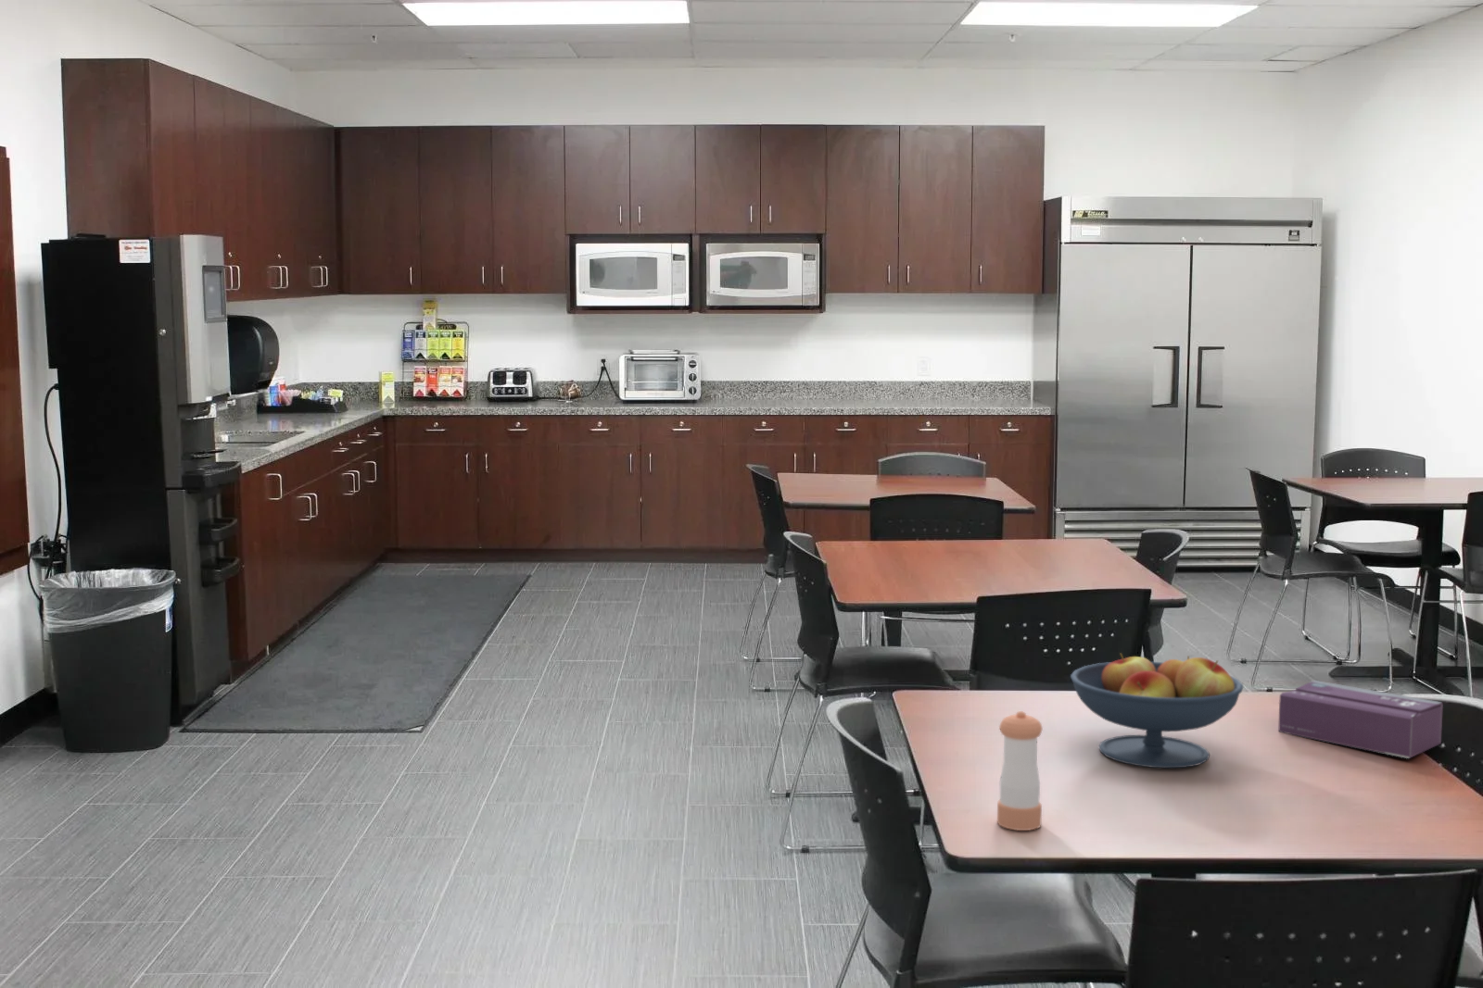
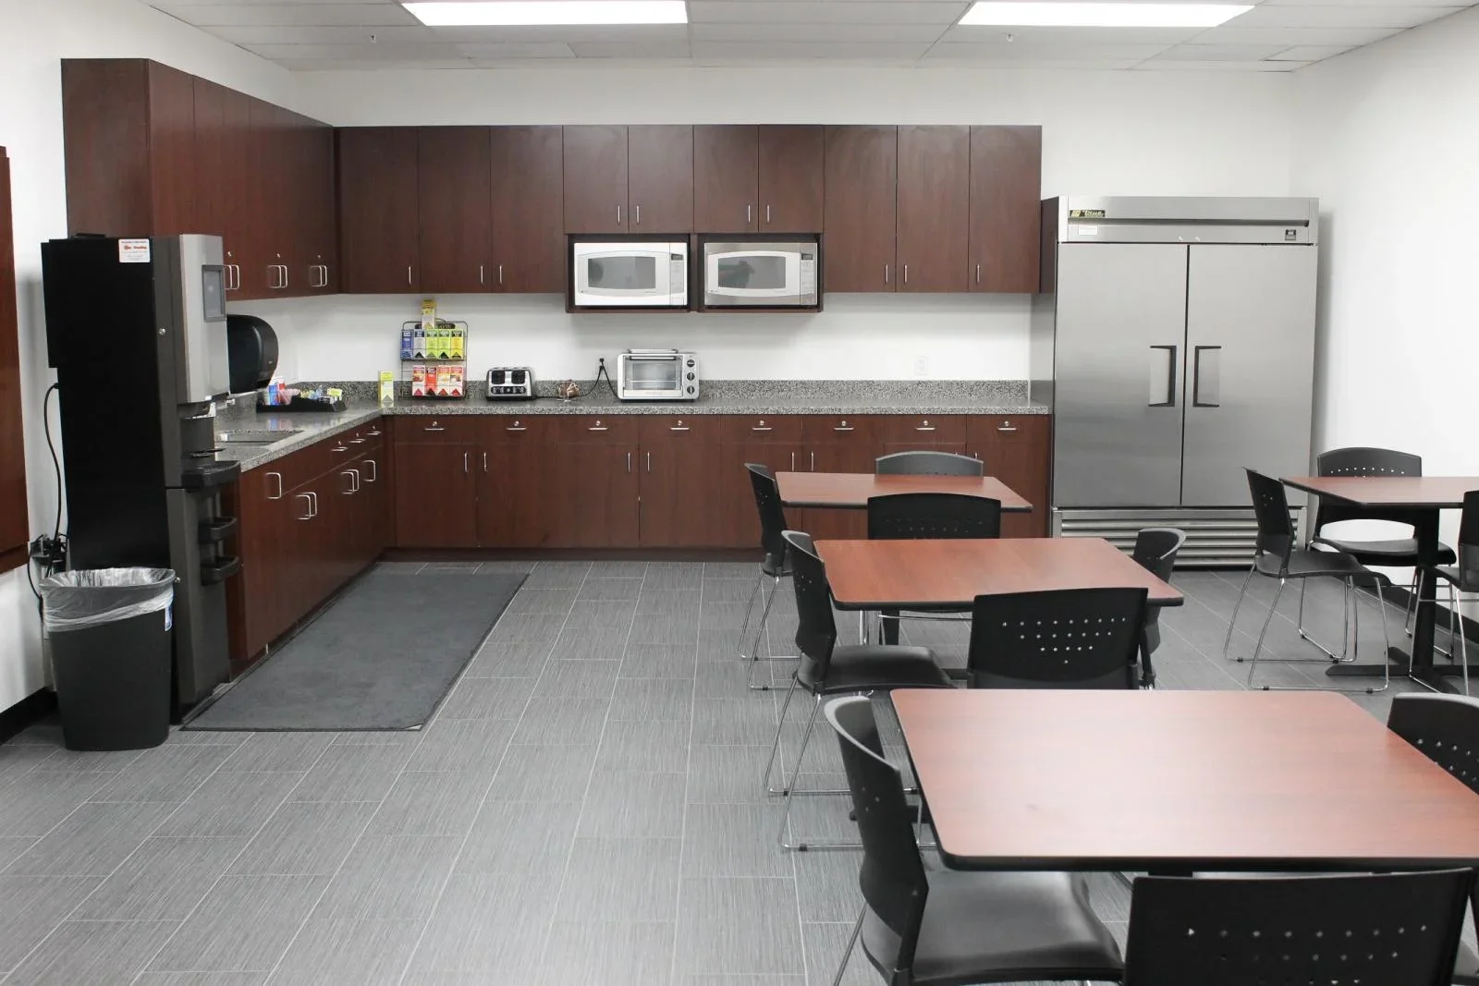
- fruit bowl (1155, 702)
- tissue box (1358, 717)
- pepper shaker (1020, 767)
